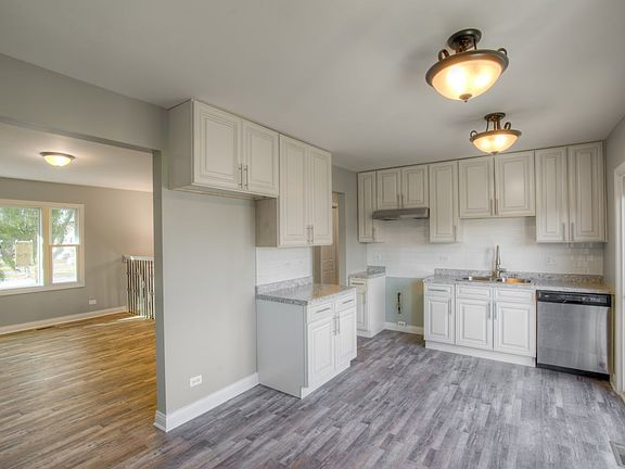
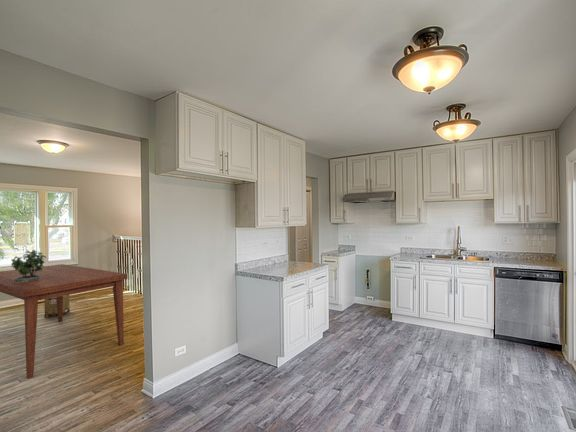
+ dining table (57, 308)
+ potted plant (28, 264)
+ cardboard box (56, 305)
